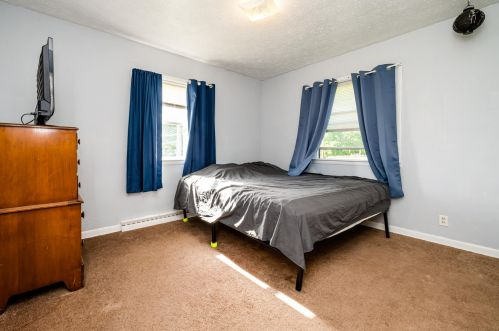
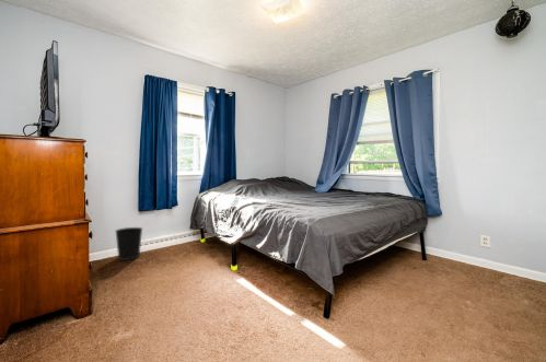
+ wastebasket (129, 243)
